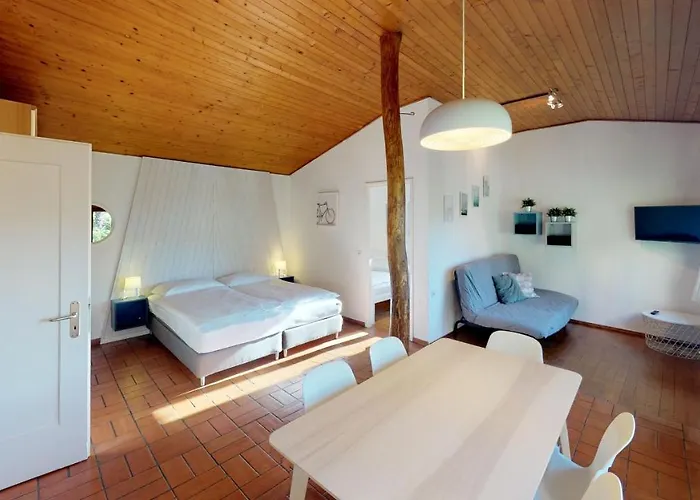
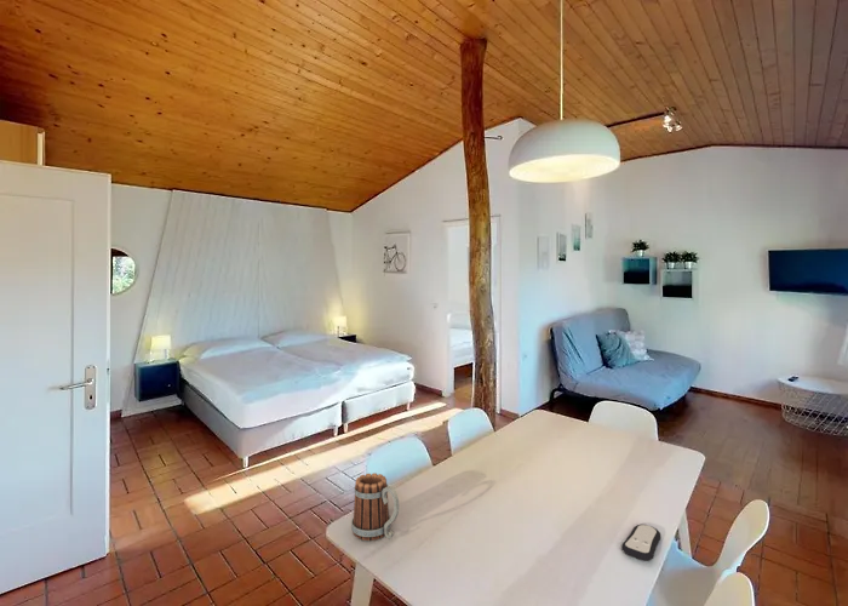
+ remote control (642, 541)
+ mug (377, 508)
